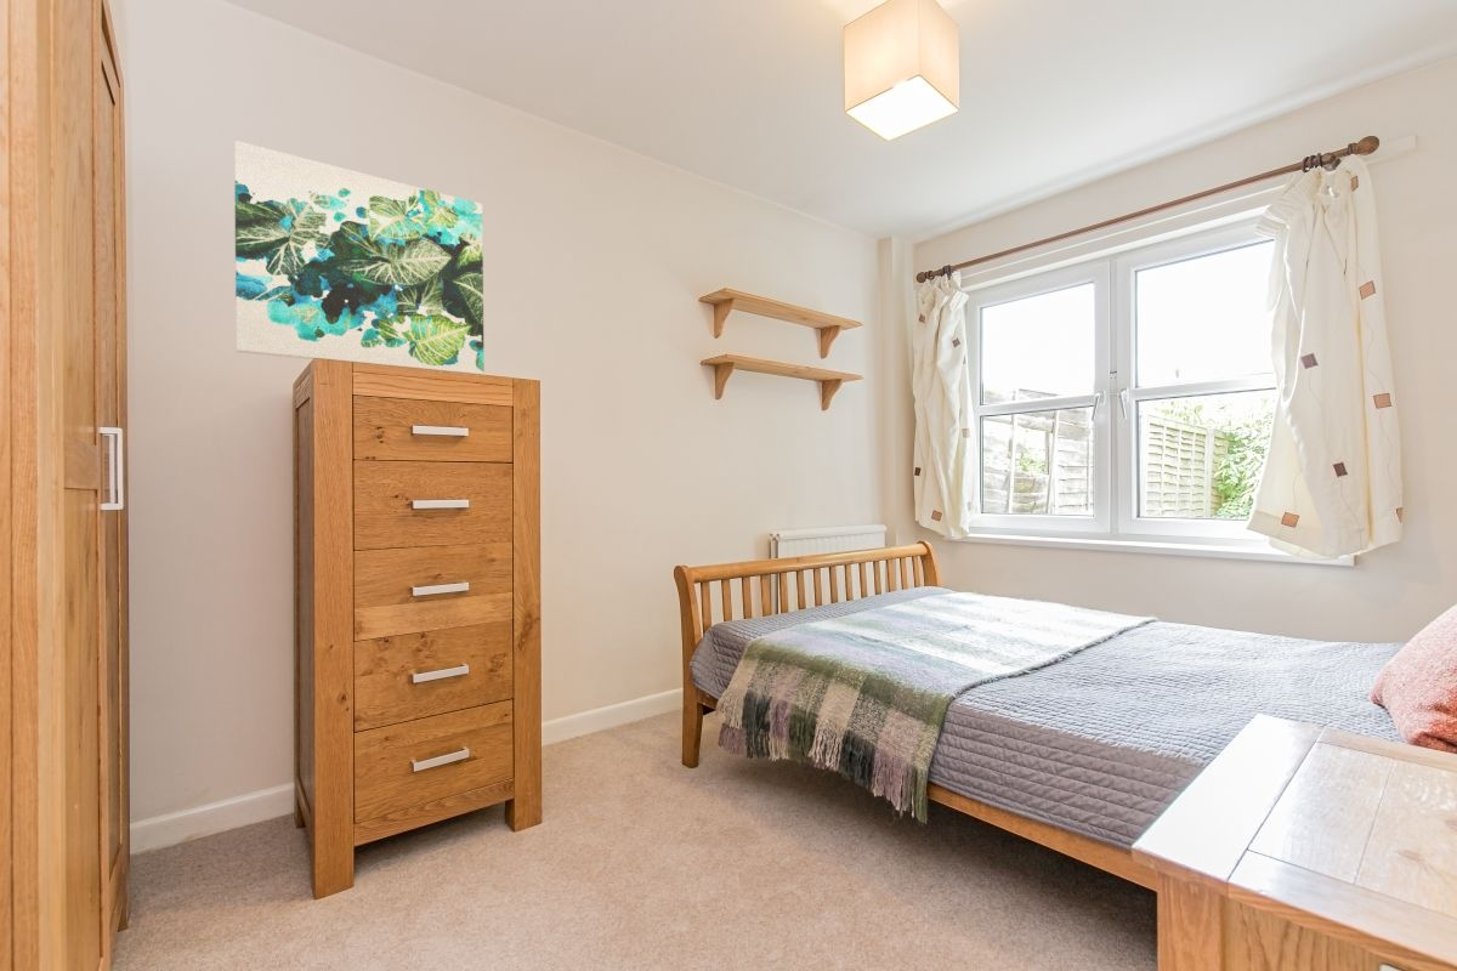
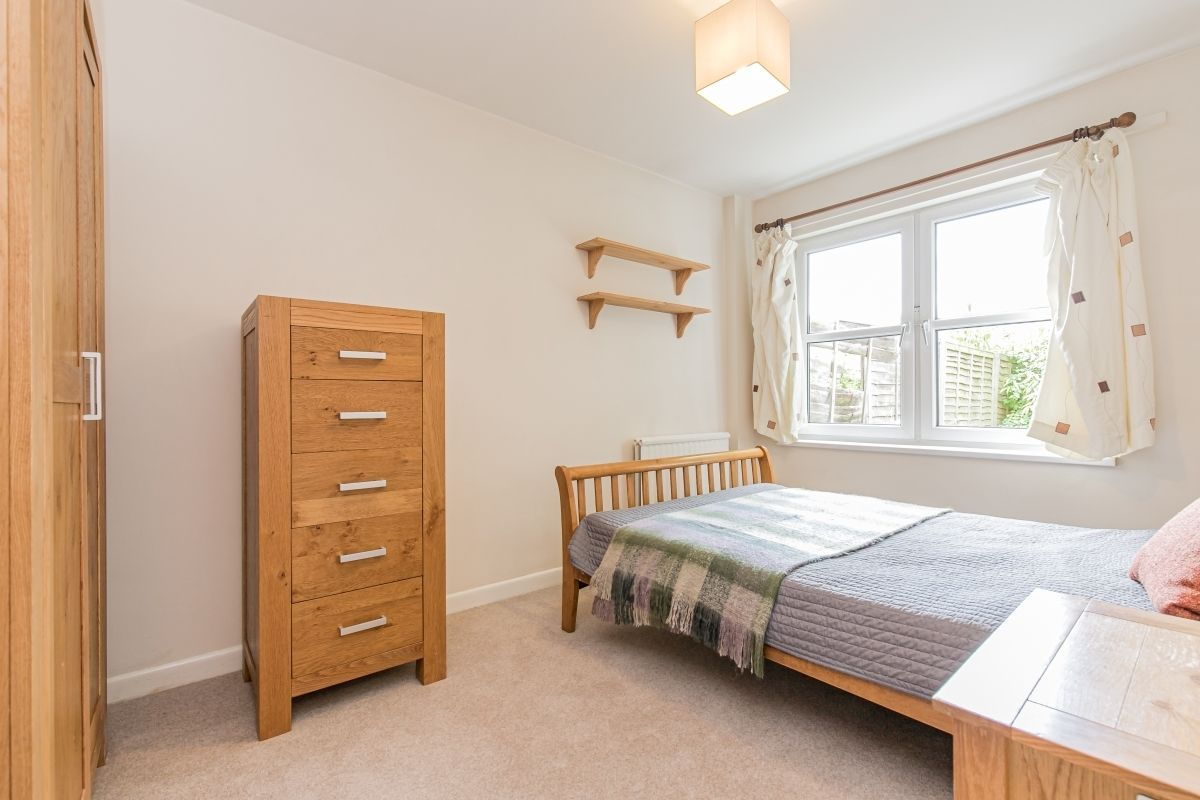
- wall art (370, 271)
